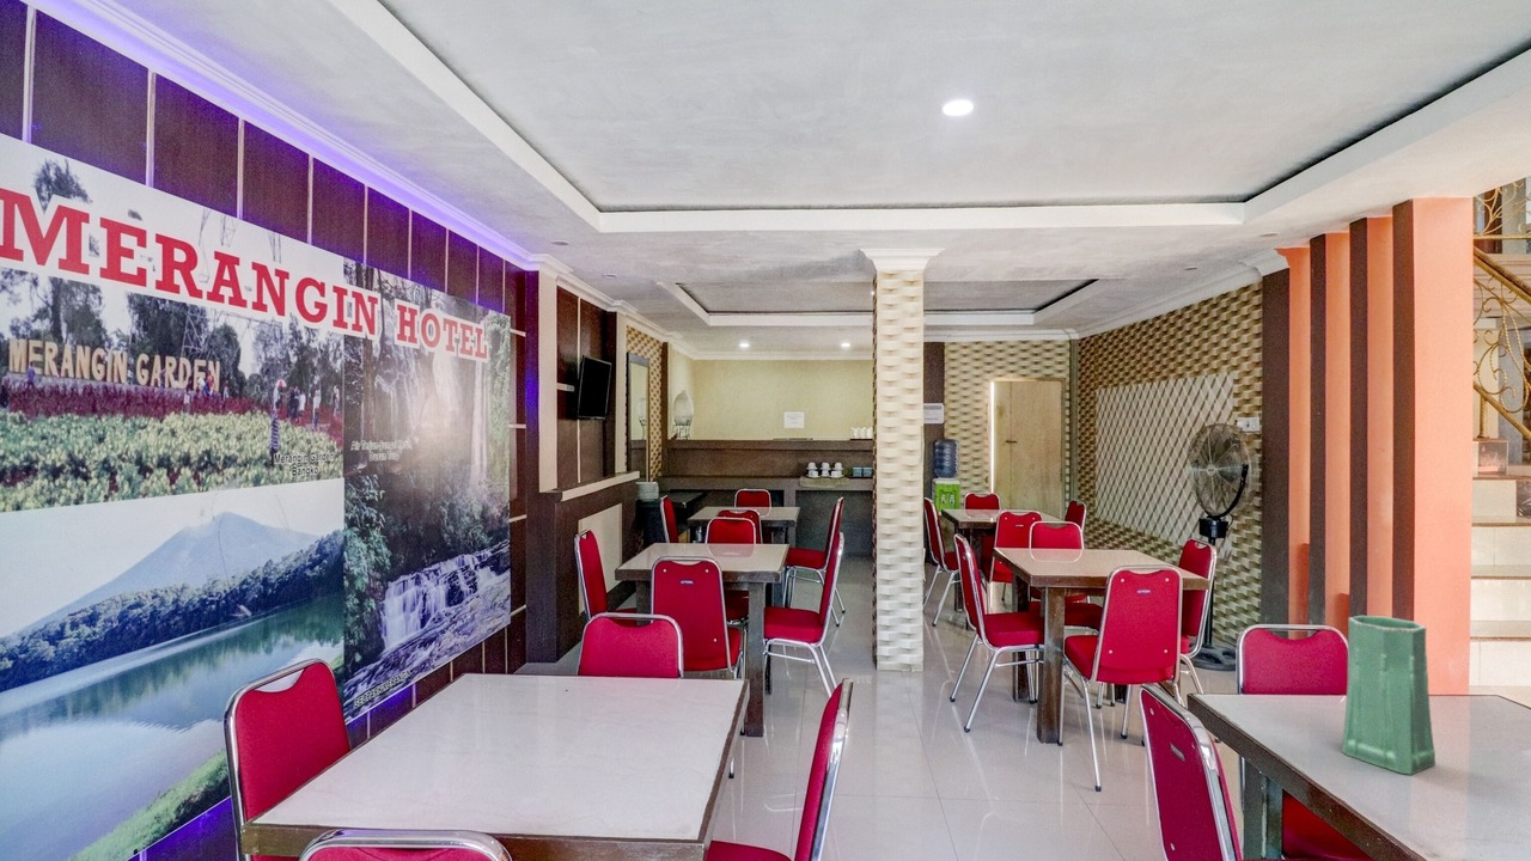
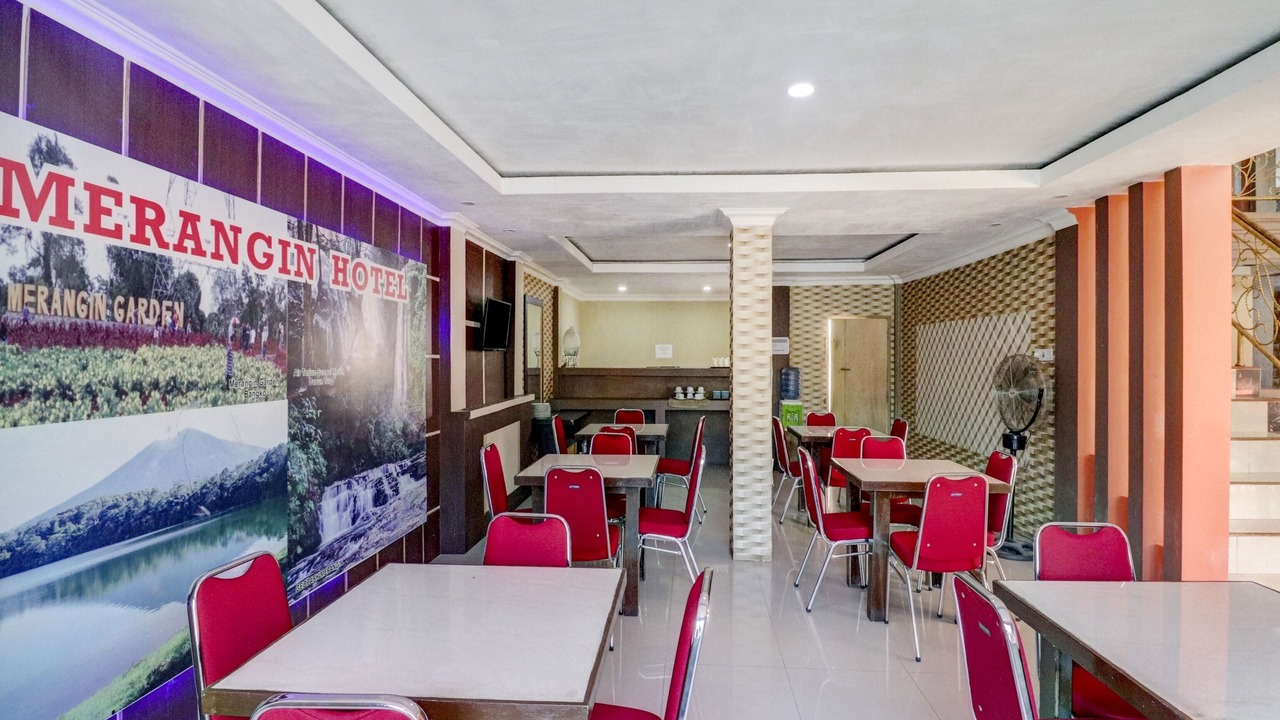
- vase (1387, 689)
